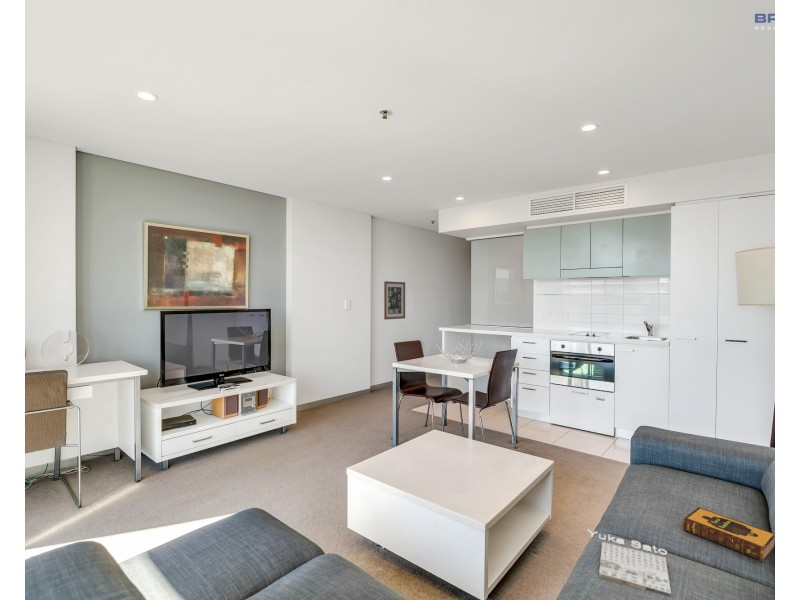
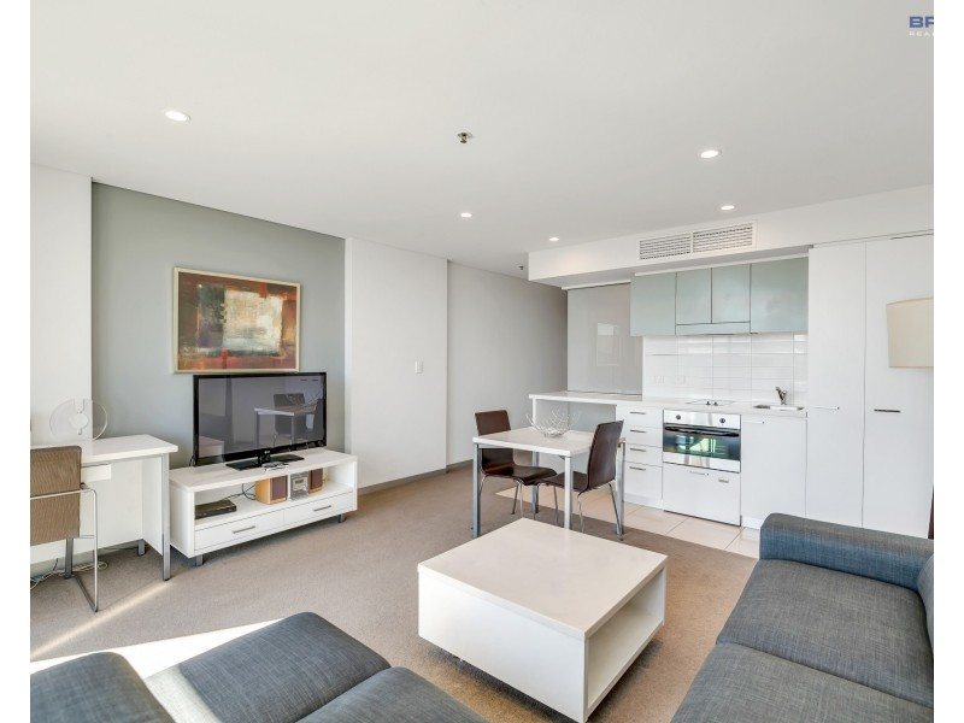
- magazine (625, 558)
- wall art (395, 300)
- hardback book (727, 532)
